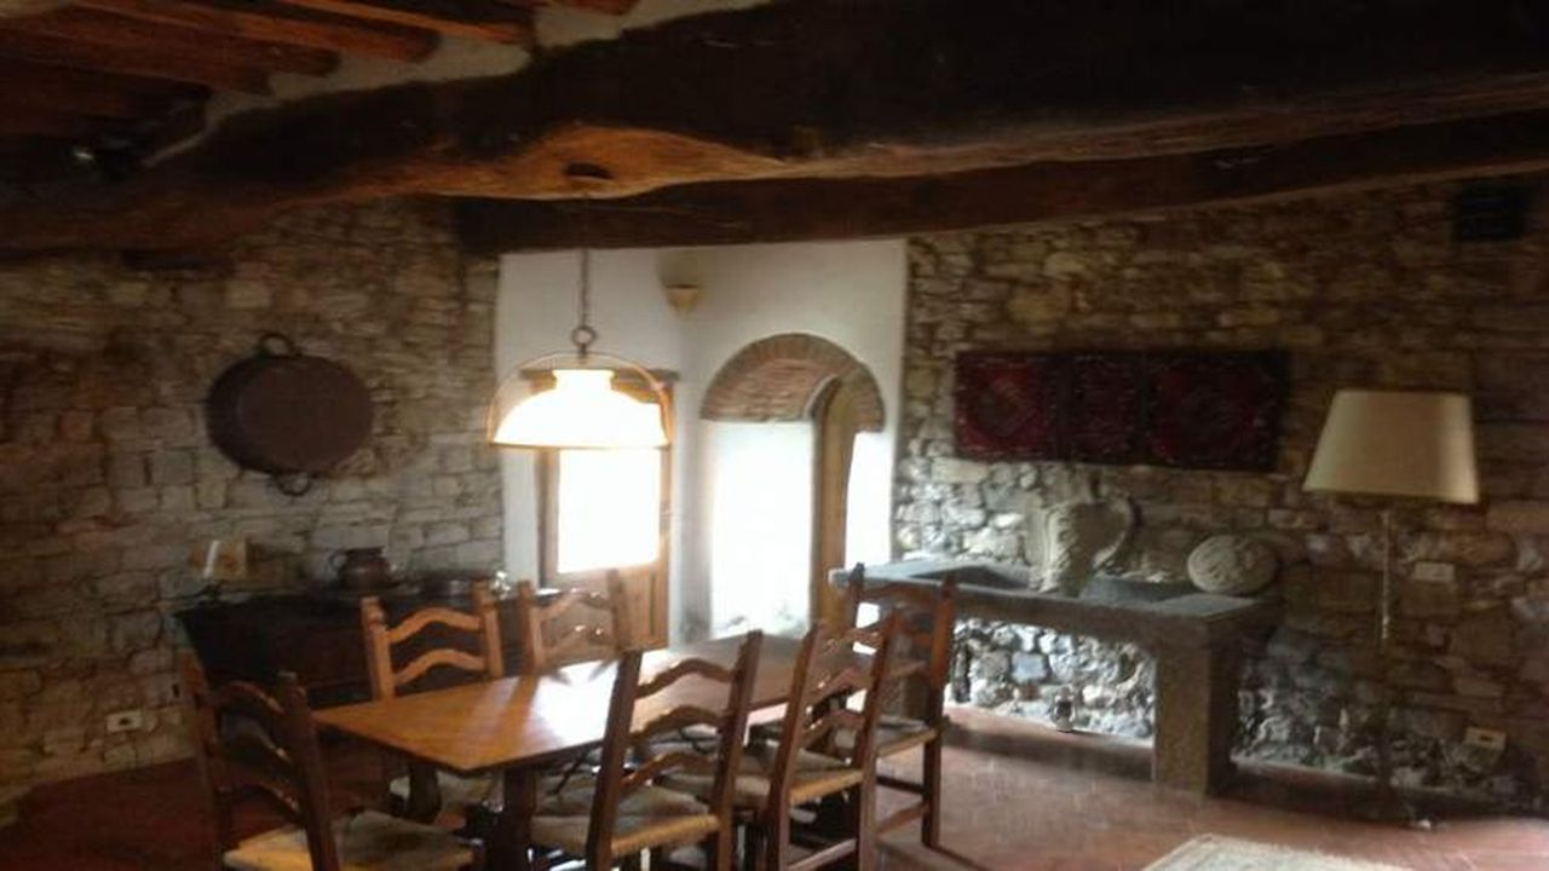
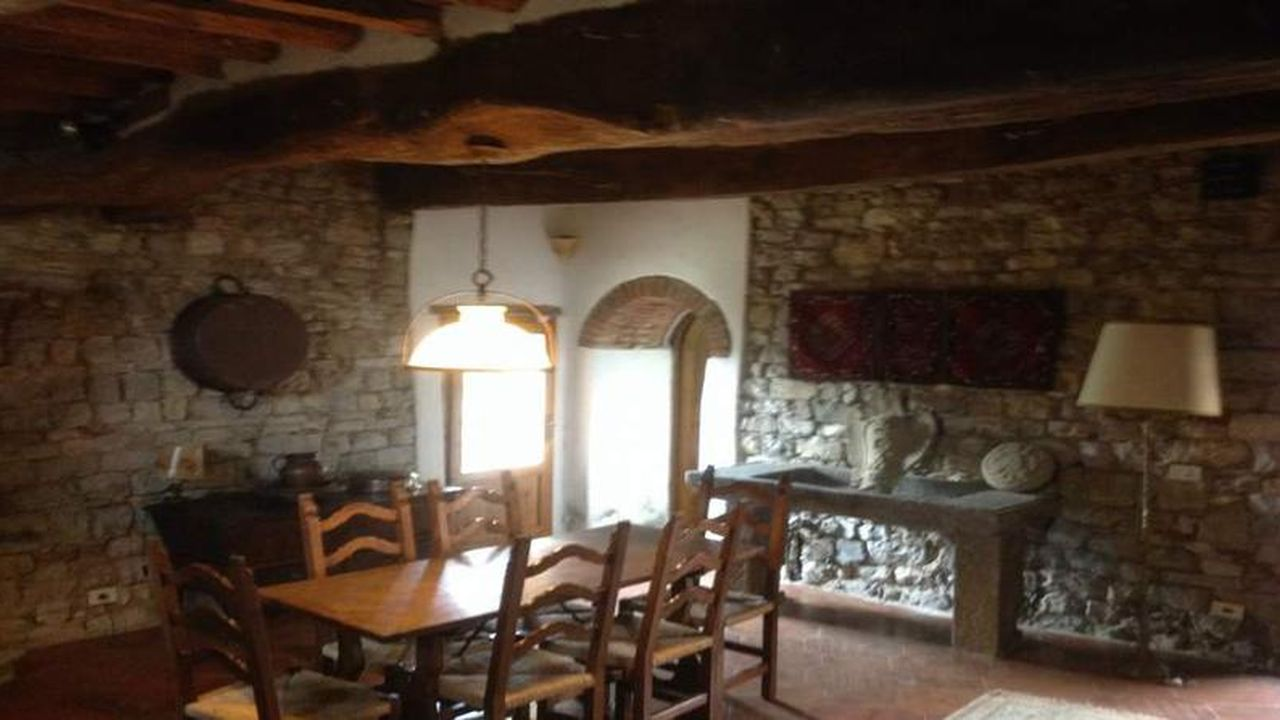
- lantern (1064, 696)
